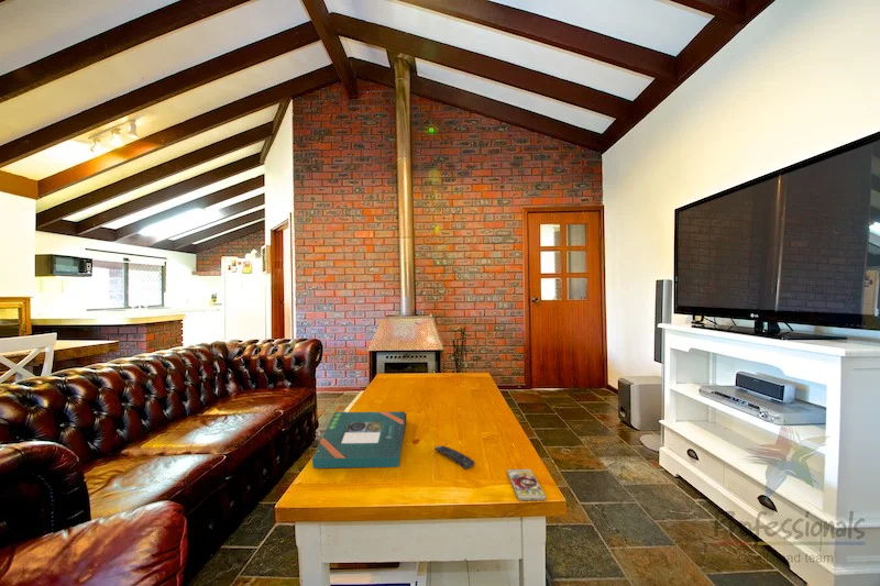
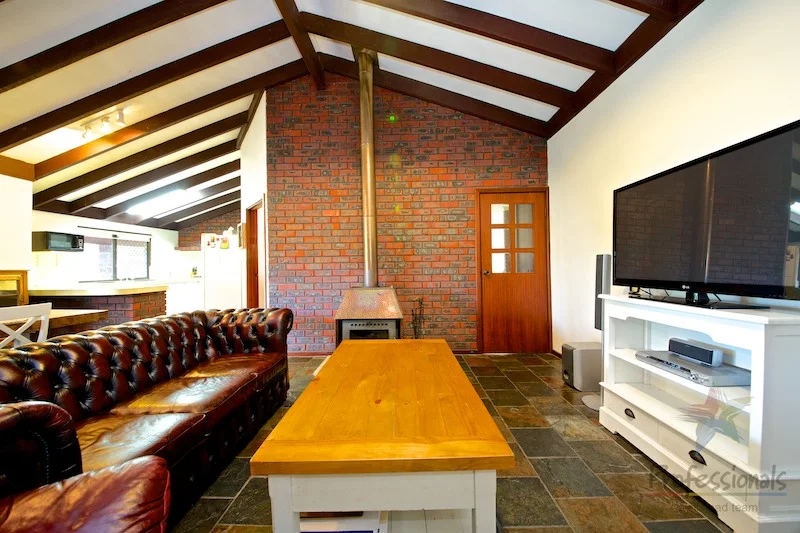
- remote control (452, 455)
- board game (366, 430)
- smartphone (525, 484)
